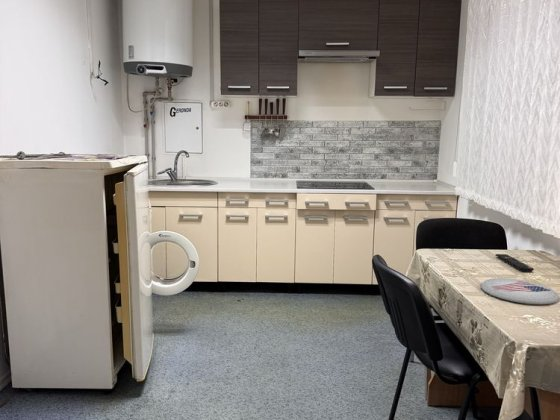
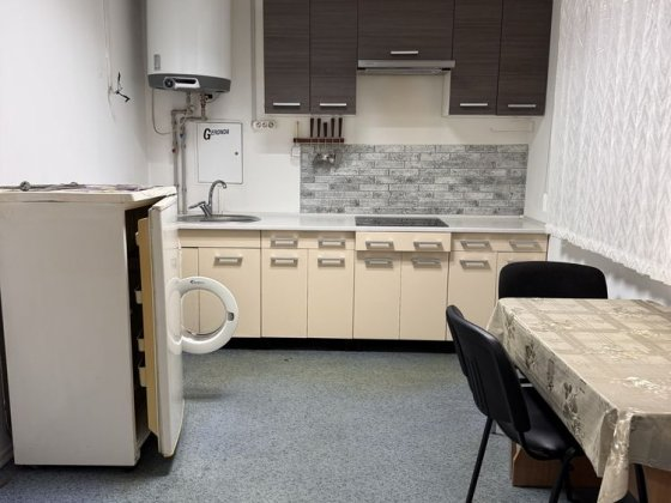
- remote control (513, 262)
- plate (518, 289)
